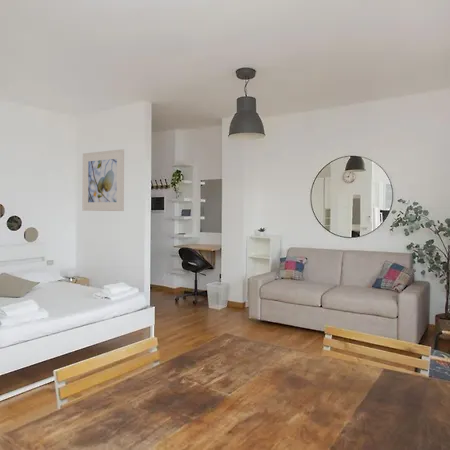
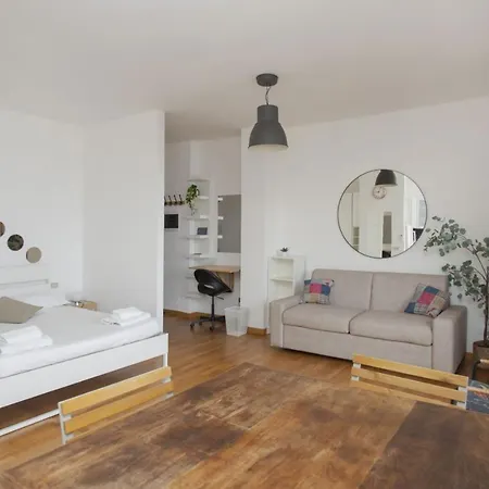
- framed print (102, 181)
